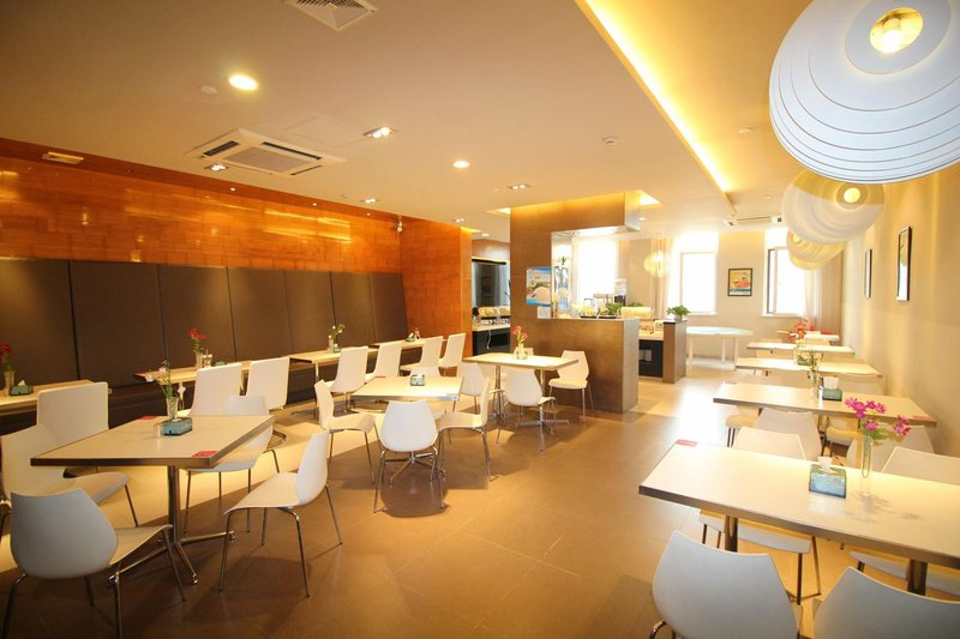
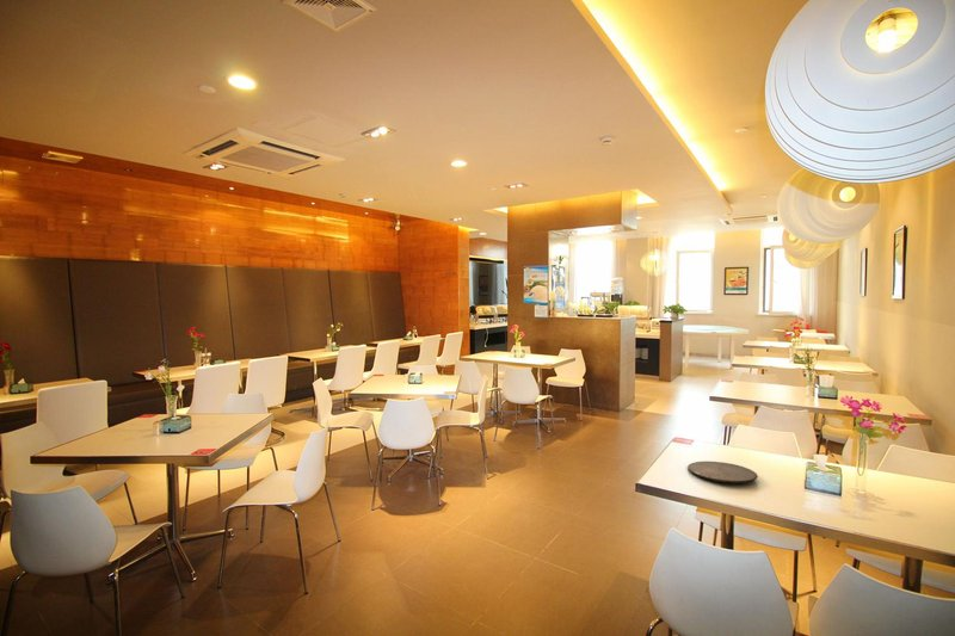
+ plate (721, 471)
